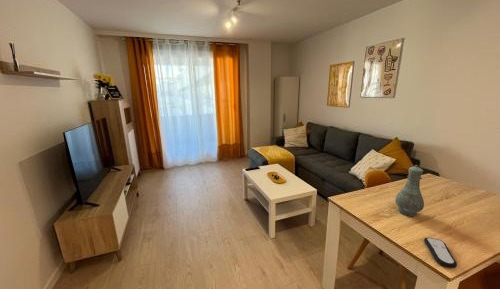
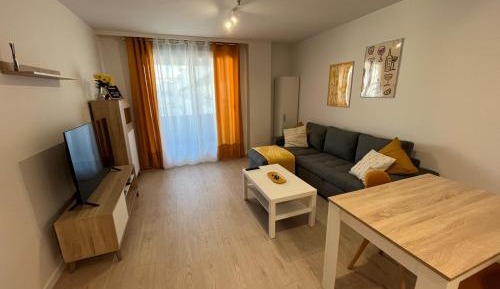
- vase (411, 189)
- remote control (440, 251)
